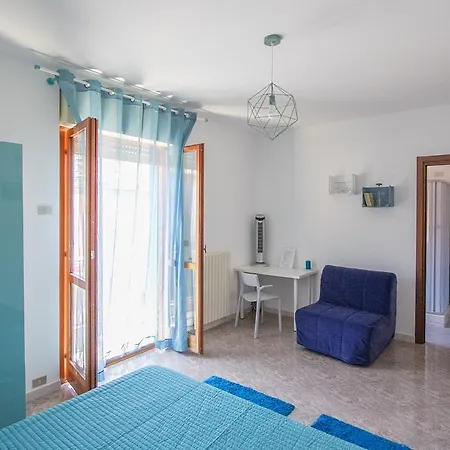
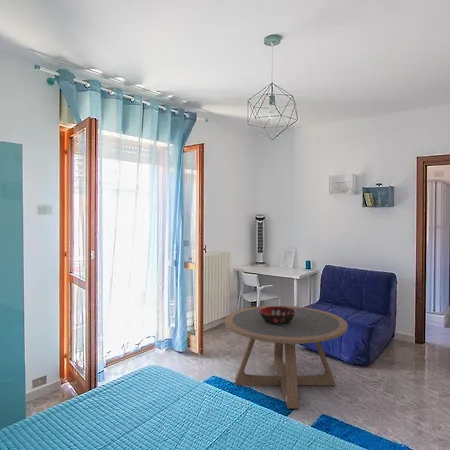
+ coffee table (285, 351)
+ decorative bowl (277, 316)
